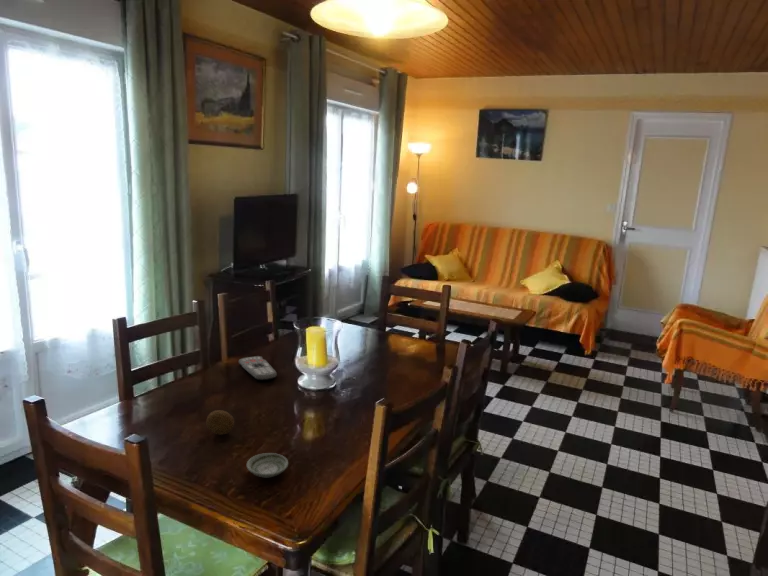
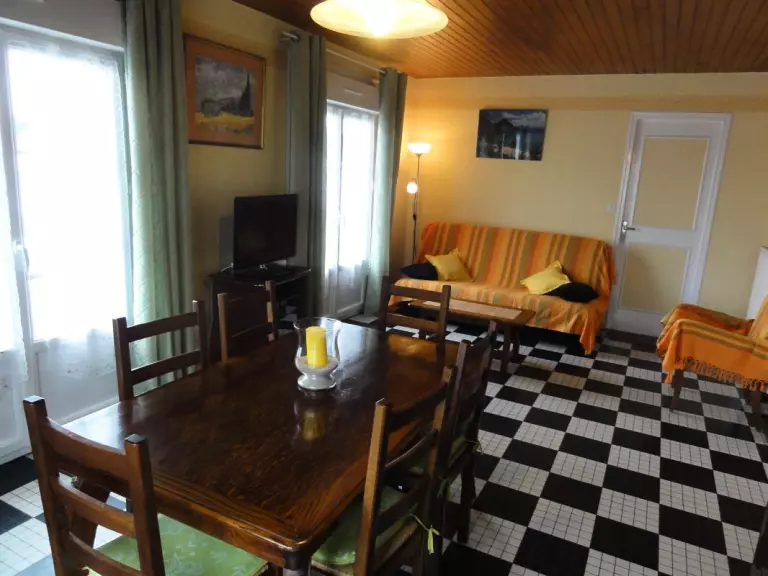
- remote control (258, 368)
- saucer (267, 467)
- fruit (220, 422)
